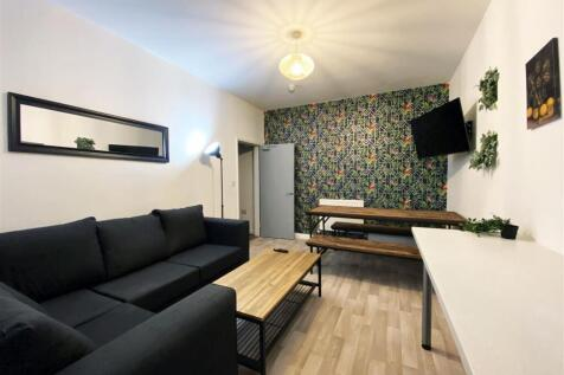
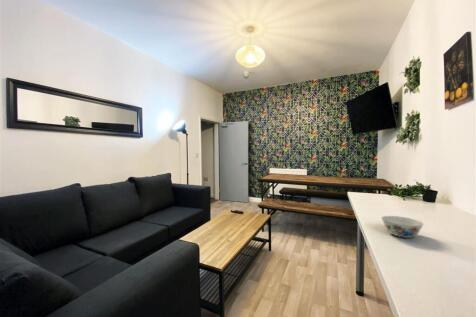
+ chinaware (401, 227)
